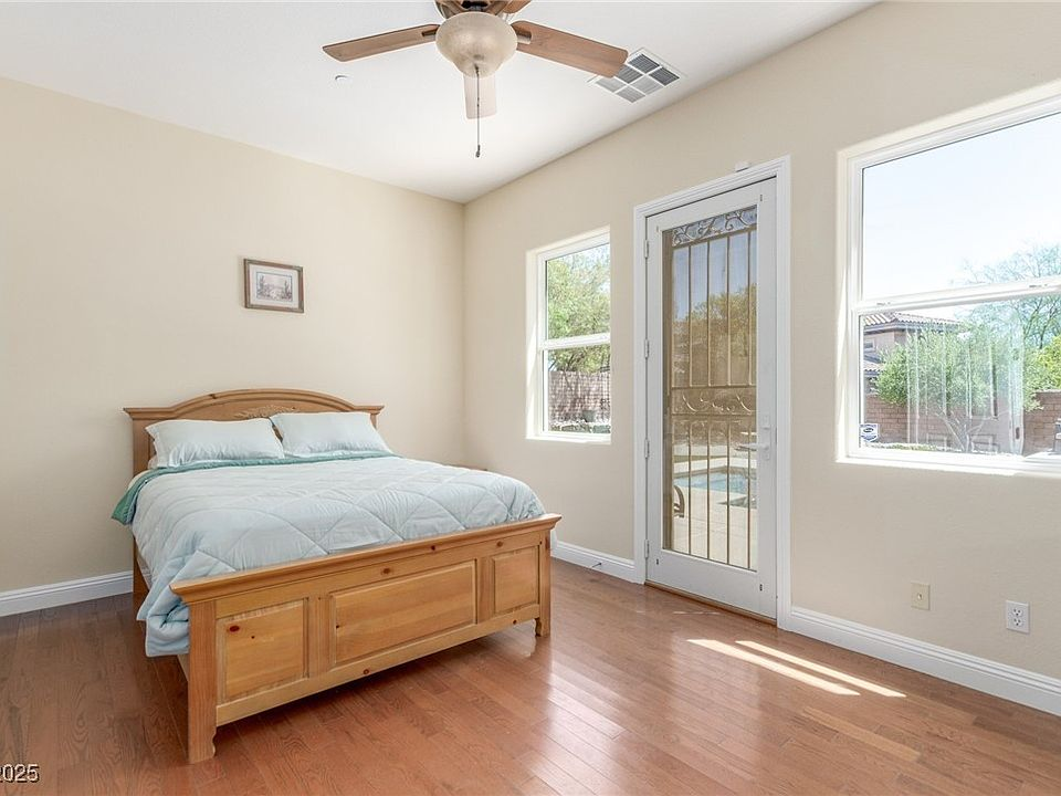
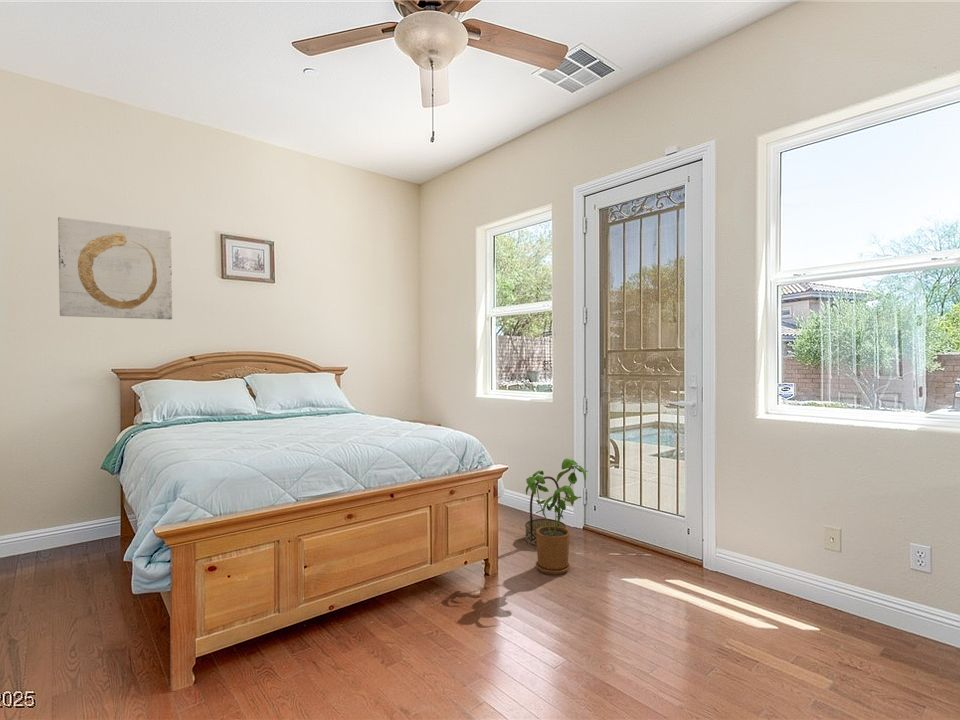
+ basket (544, 519)
+ house plant (556, 516)
+ wall art (118, 271)
